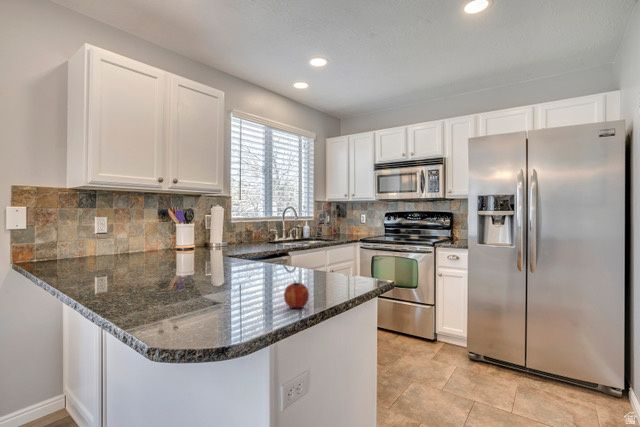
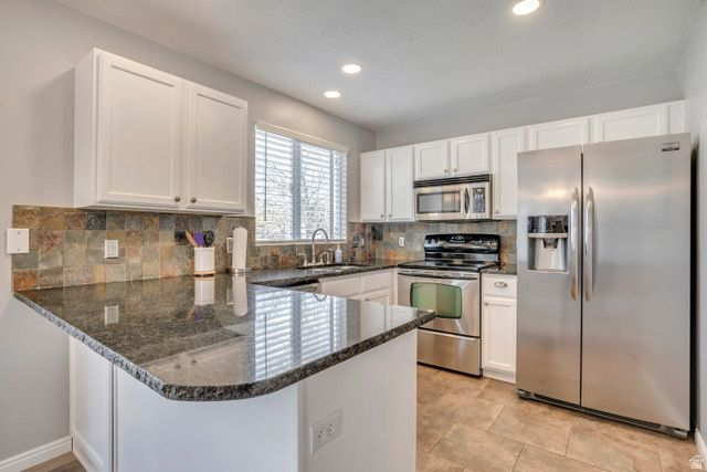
- fruit (296, 293)
